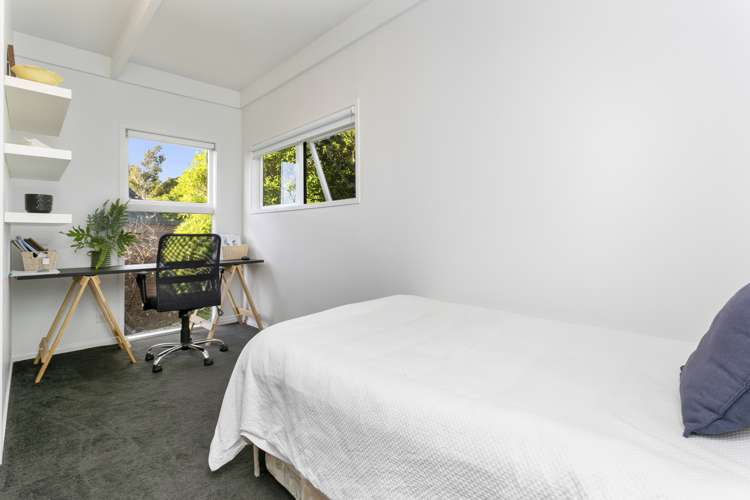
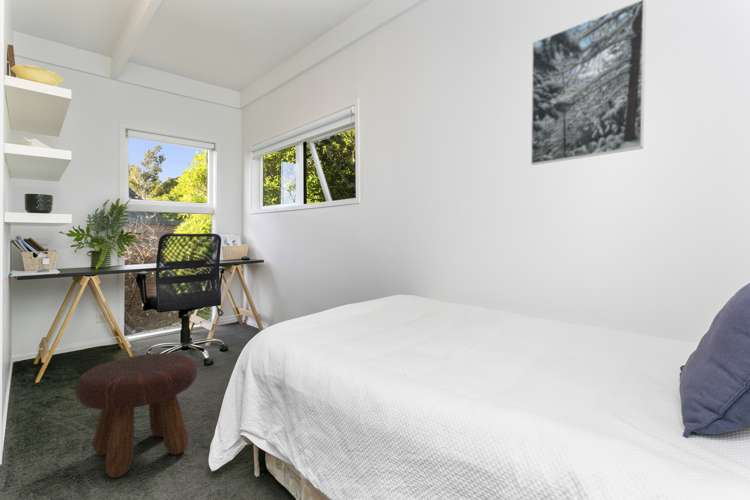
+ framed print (582, 90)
+ footstool (140, 406)
